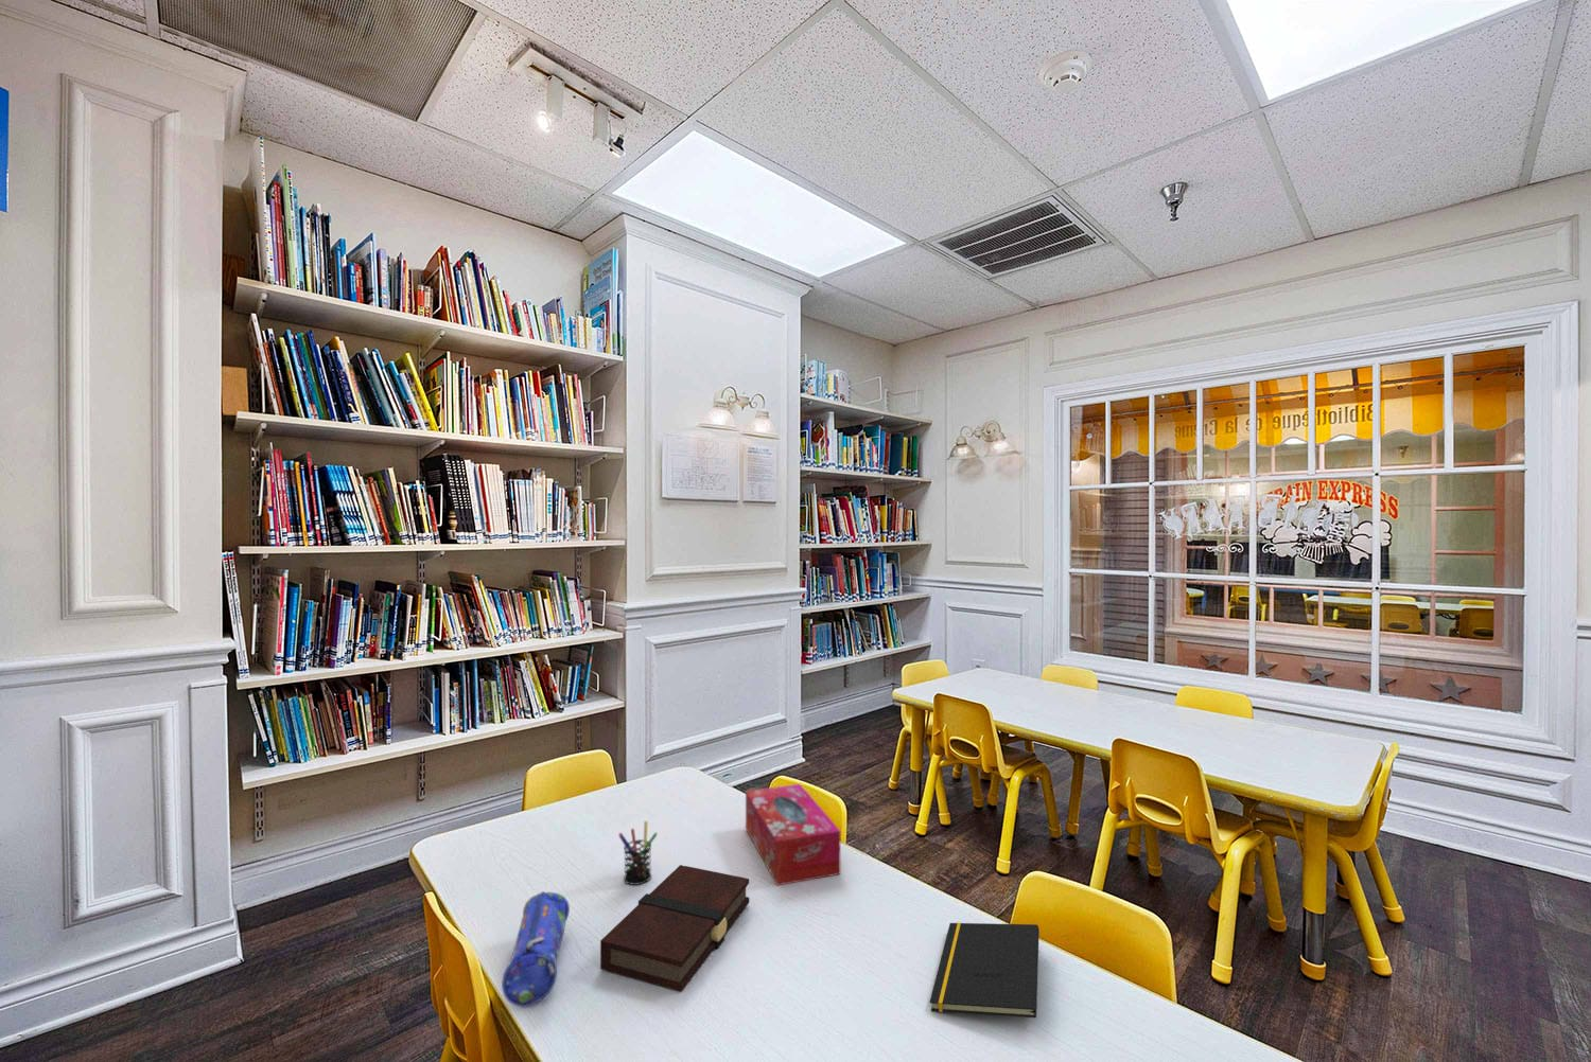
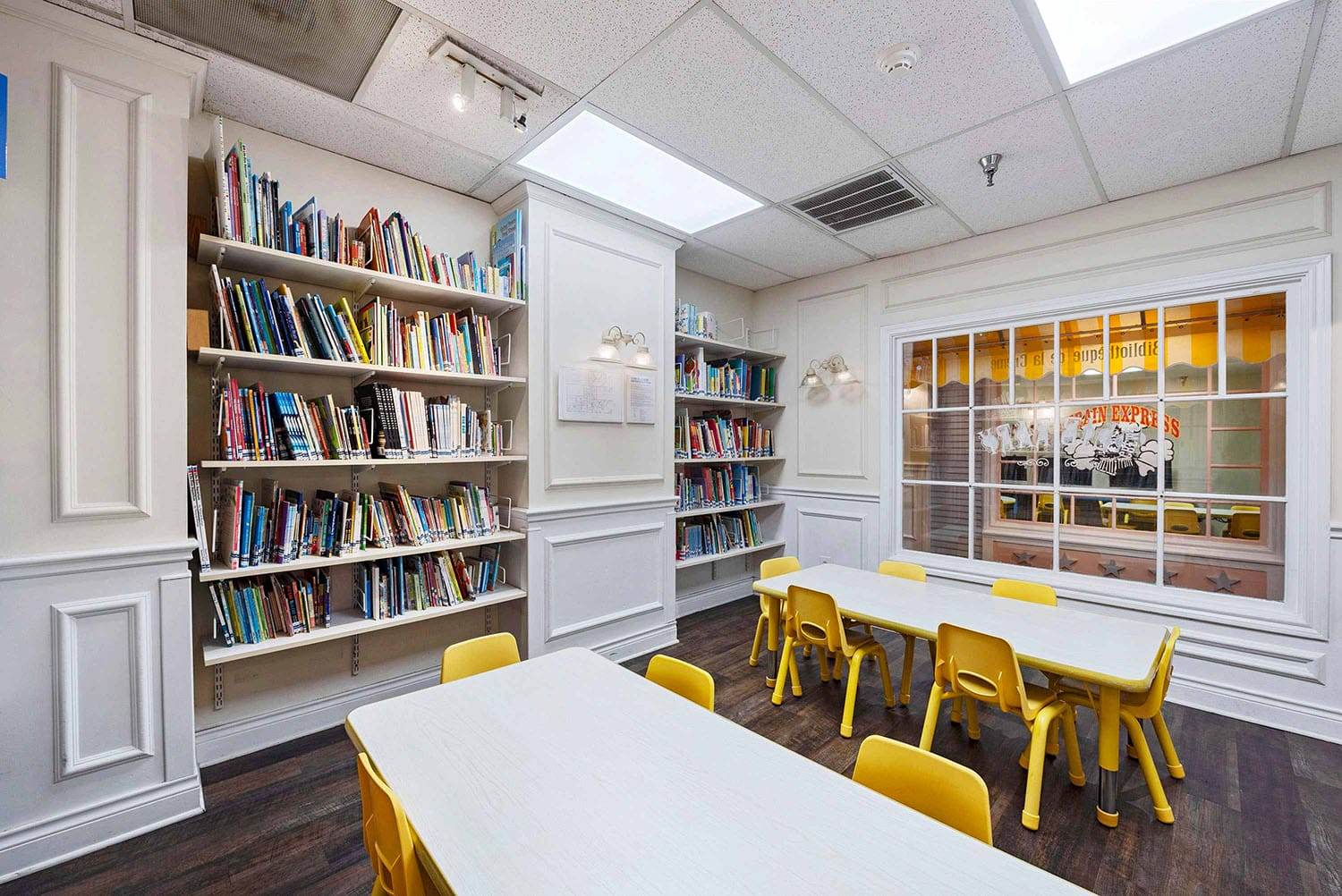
- tissue box (790, 829)
- book (681, 920)
- notepad (988, 965)
- pen holder (639, 850)
- pencil case (538, 941)
